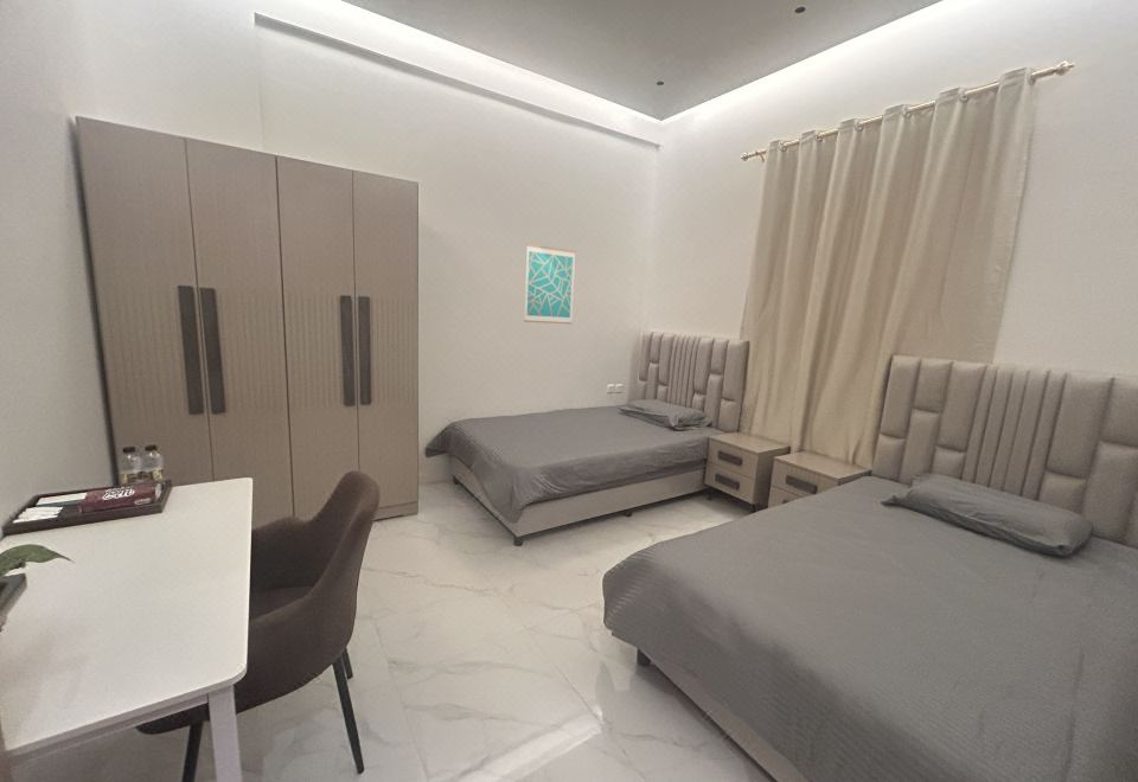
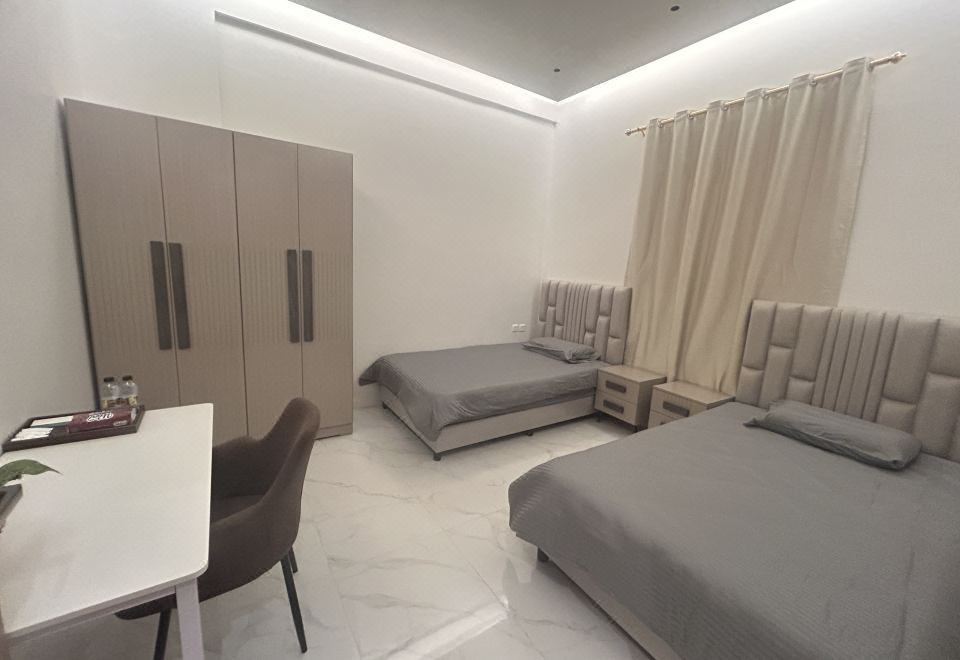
- wall art (550, 286)
